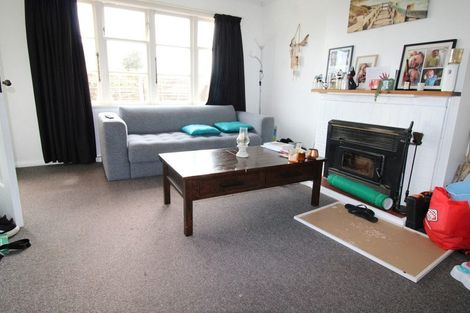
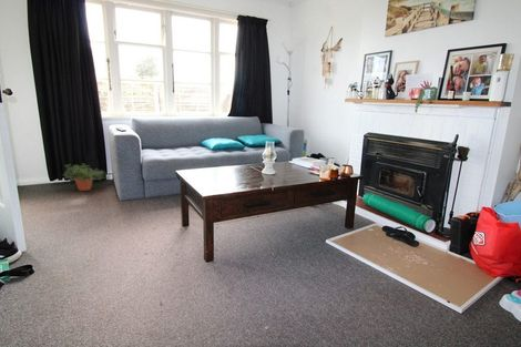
+ potted plant (86, 176)
